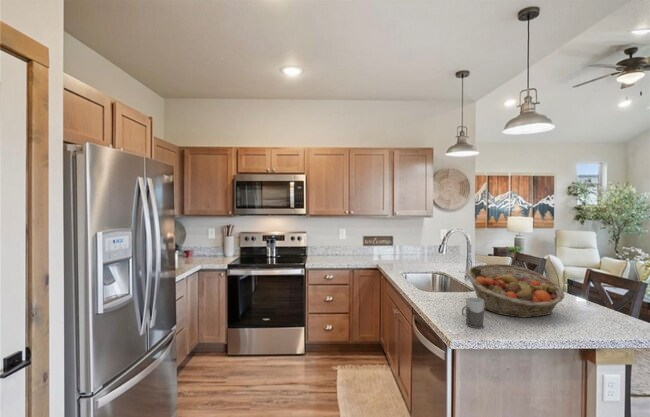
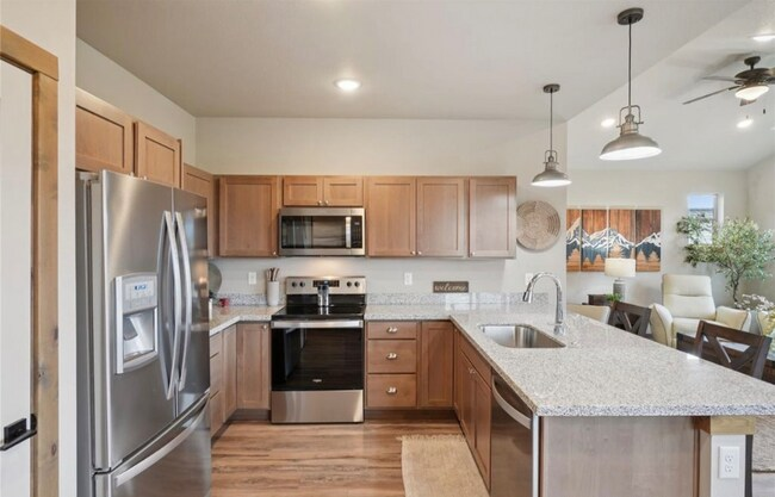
- mug (471, 313)
- fruit basket (512, 288)
